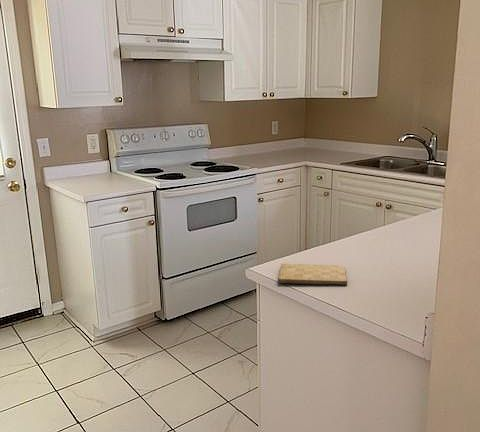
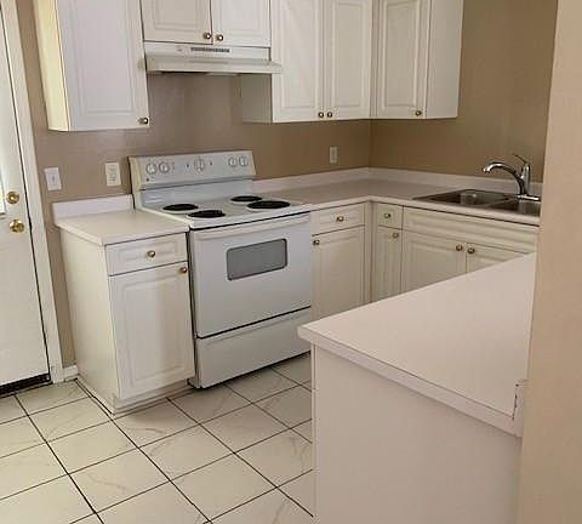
- cutting board (312, 273)
